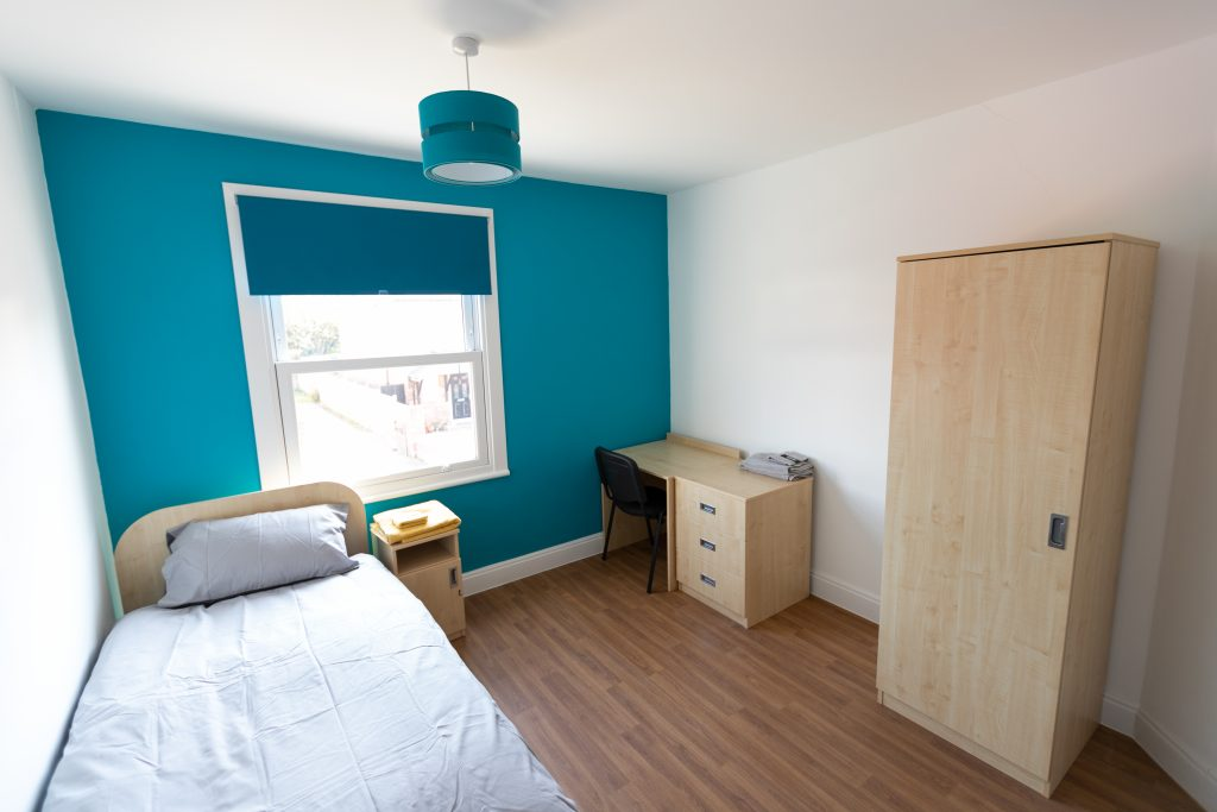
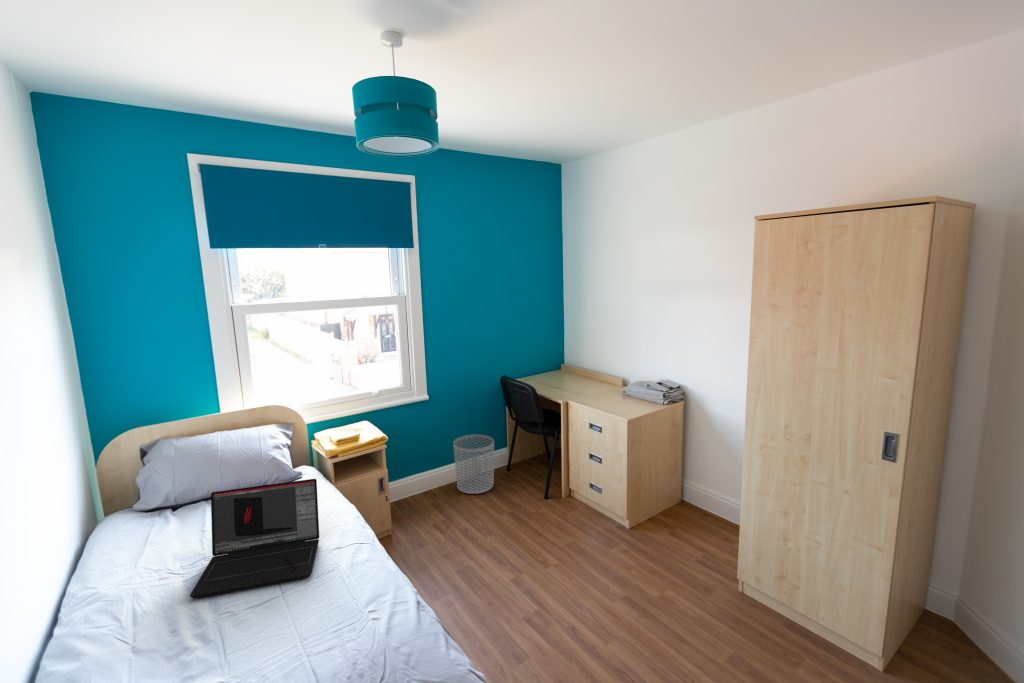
+ waste bin (475, 463)
+ laptop (259, 533)
